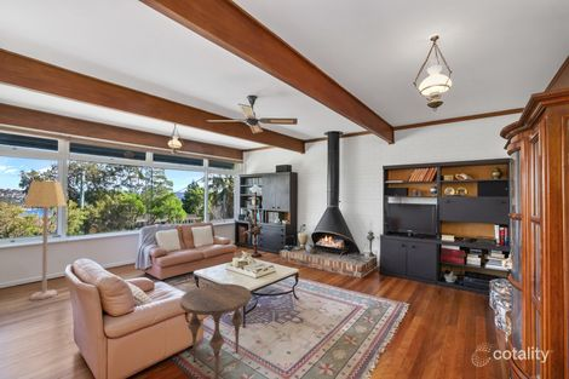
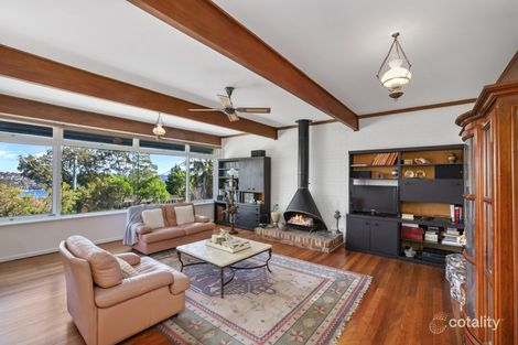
- lamp (45, 239)
- side table (215, 329)
